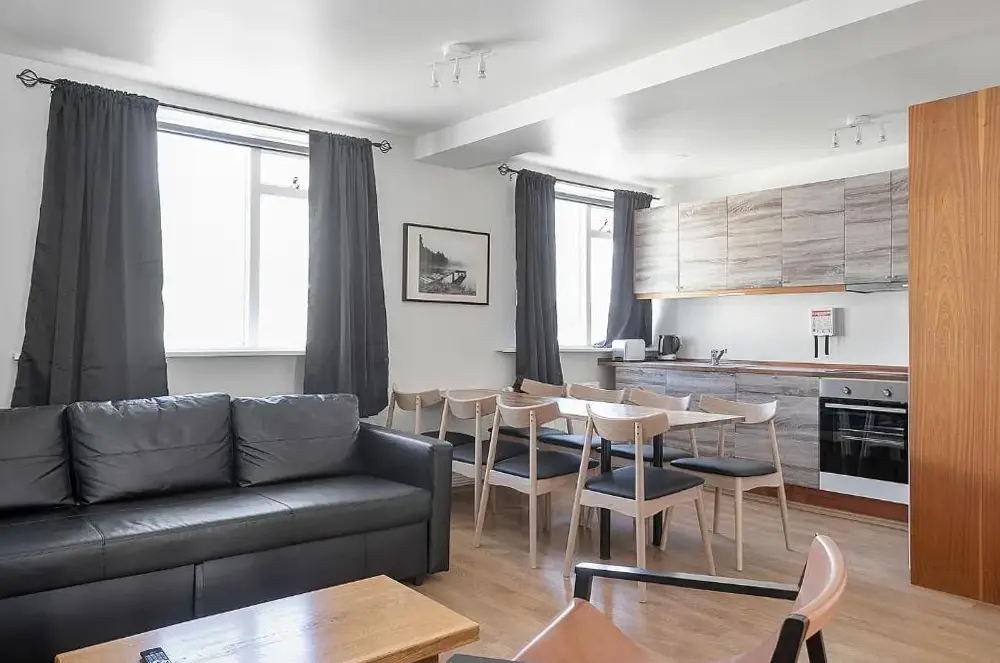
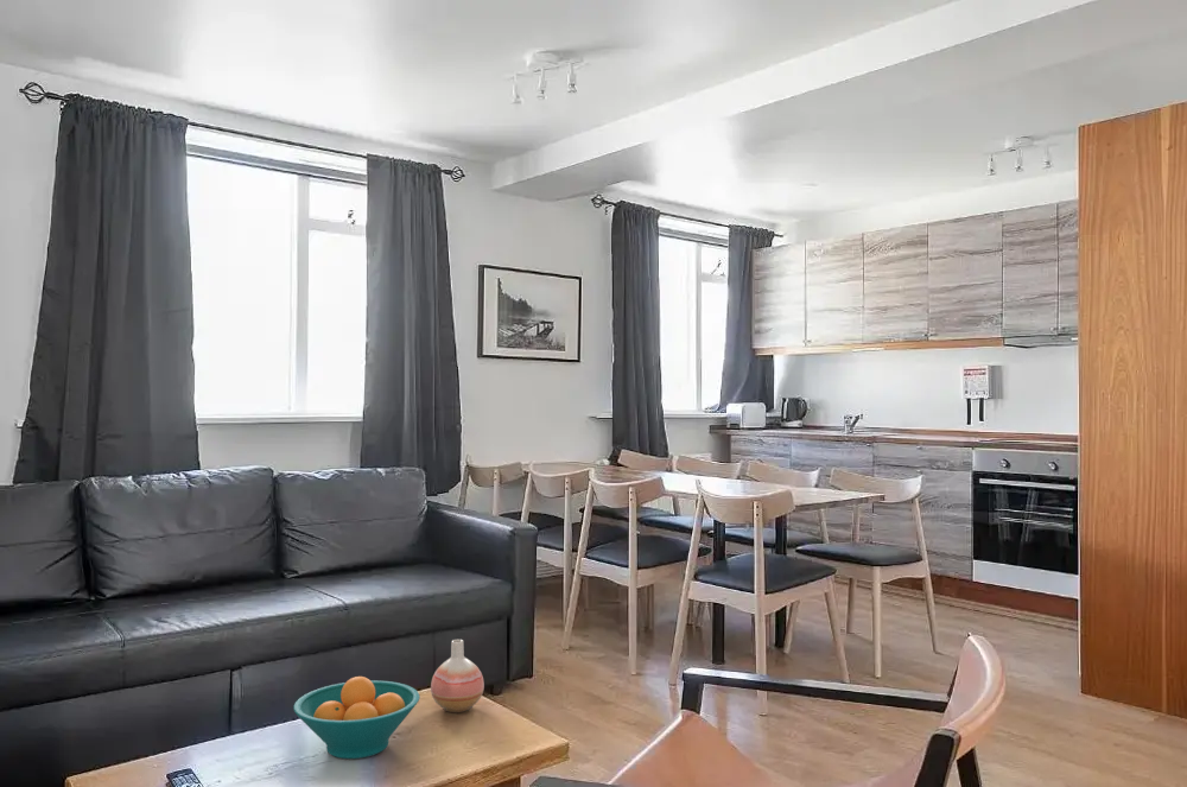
+ fruit bowl (357, 712)
+ vase (457, 674)
